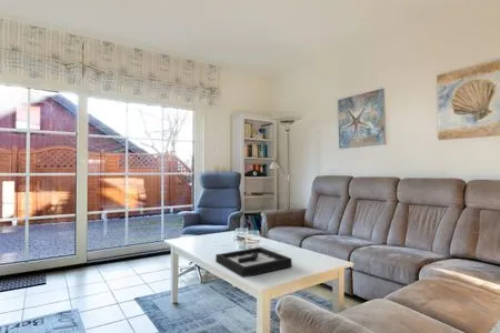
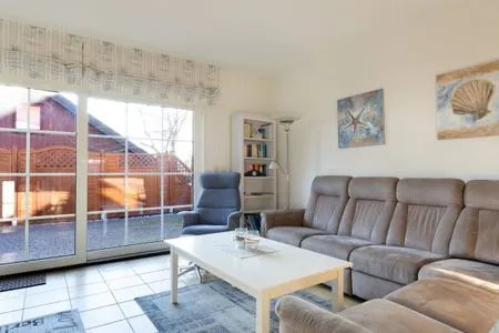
- decorative tray (252, 260)
